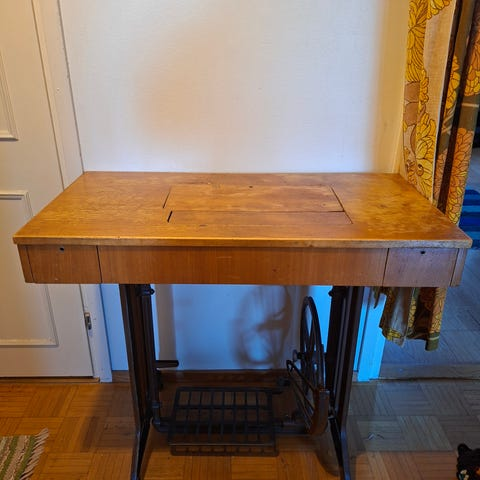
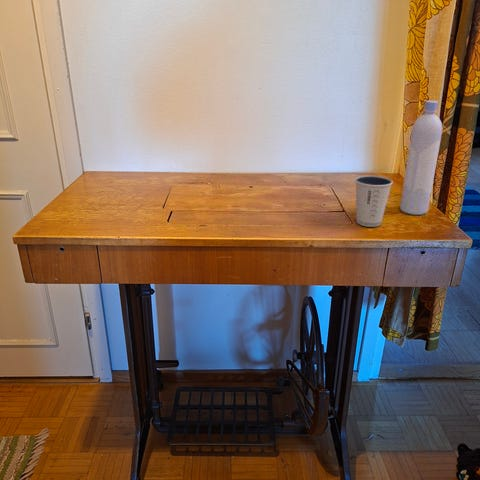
+ dixie cup (371, 201)
+ bottle (422, 158)
